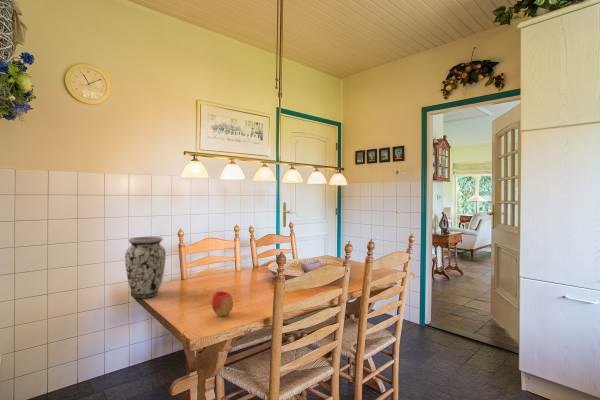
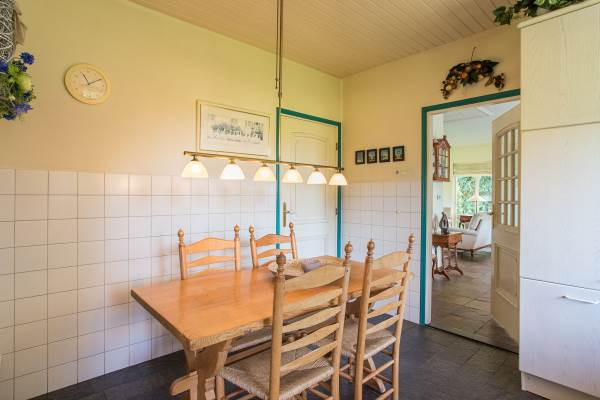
- vase (145, 266)
- apple (222, 303)
